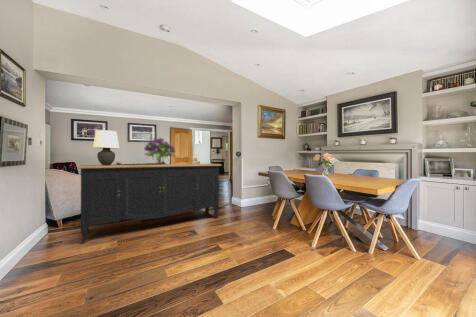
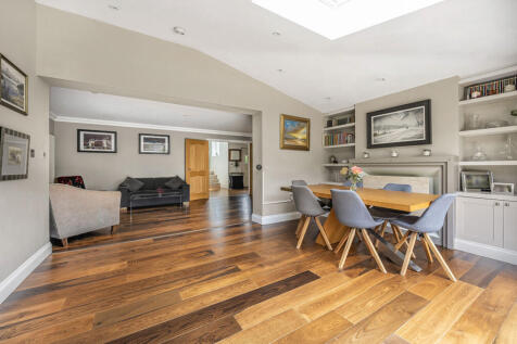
- sideboard (158, 194)
- bouquet (159, 151)
- table lamp (106, 148)
